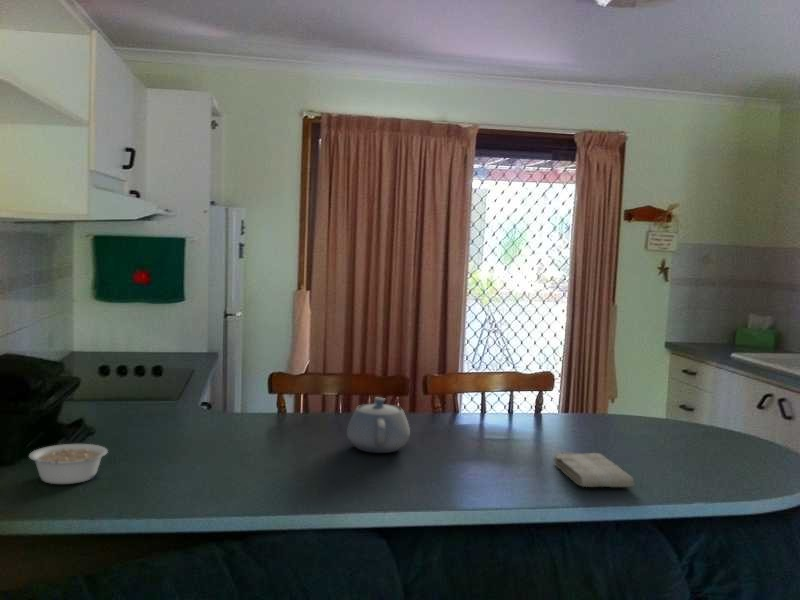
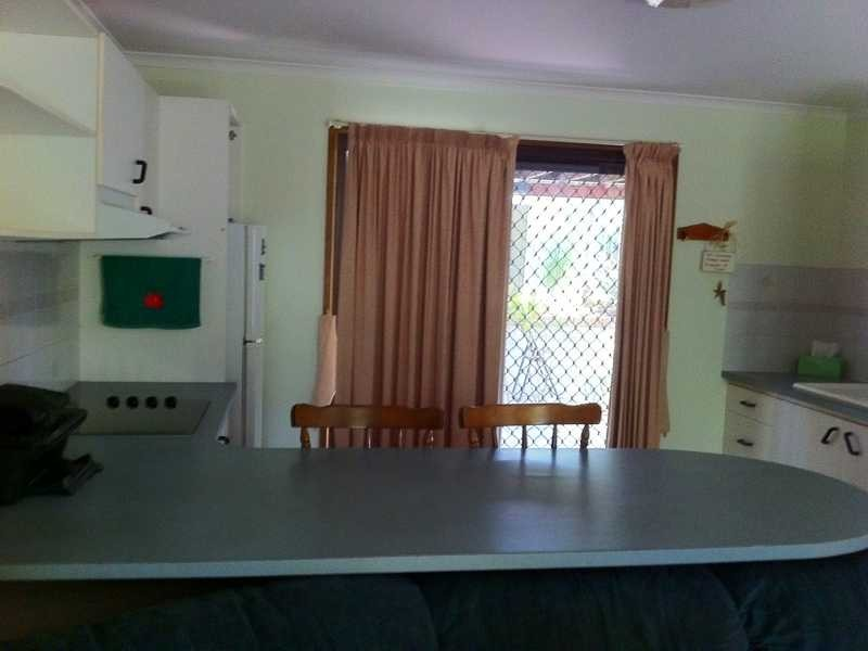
- teapot (377, 422)
- washcloth (590, 468)
- legume (71, 462)
